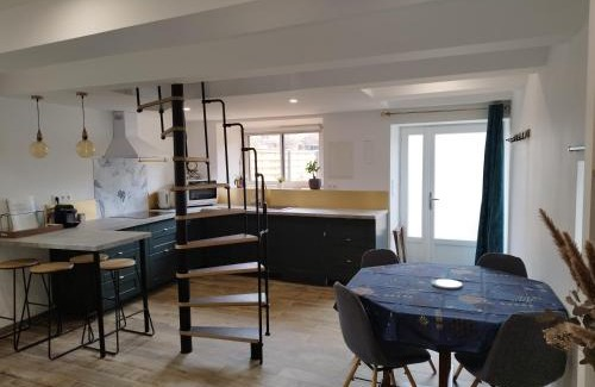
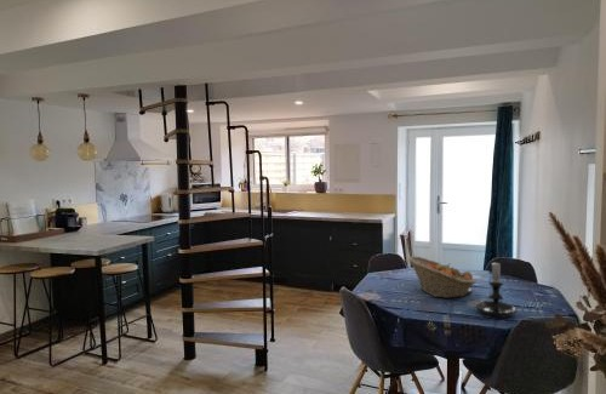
+ fruit basket (440, 274)
+ candle holder (494, 286)
